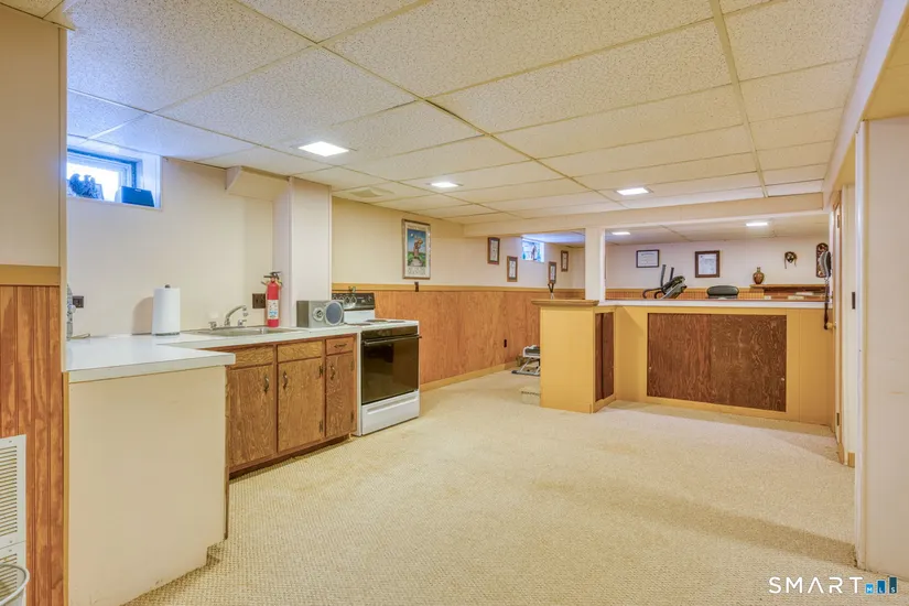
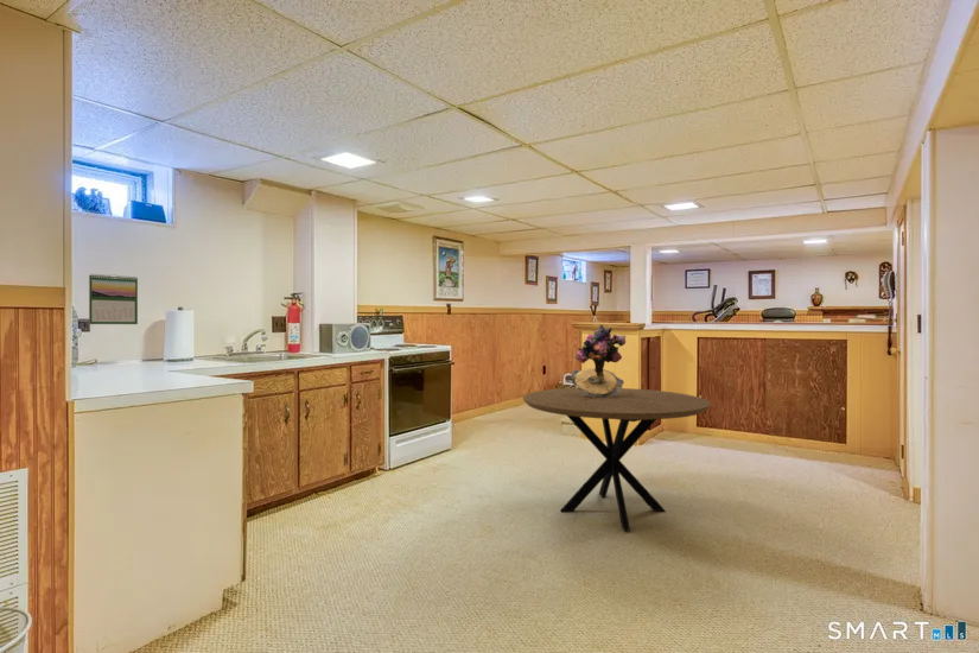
+ dining table (612, 454)
+ bouquet (597, 360)
+ calendar (114, 299)
